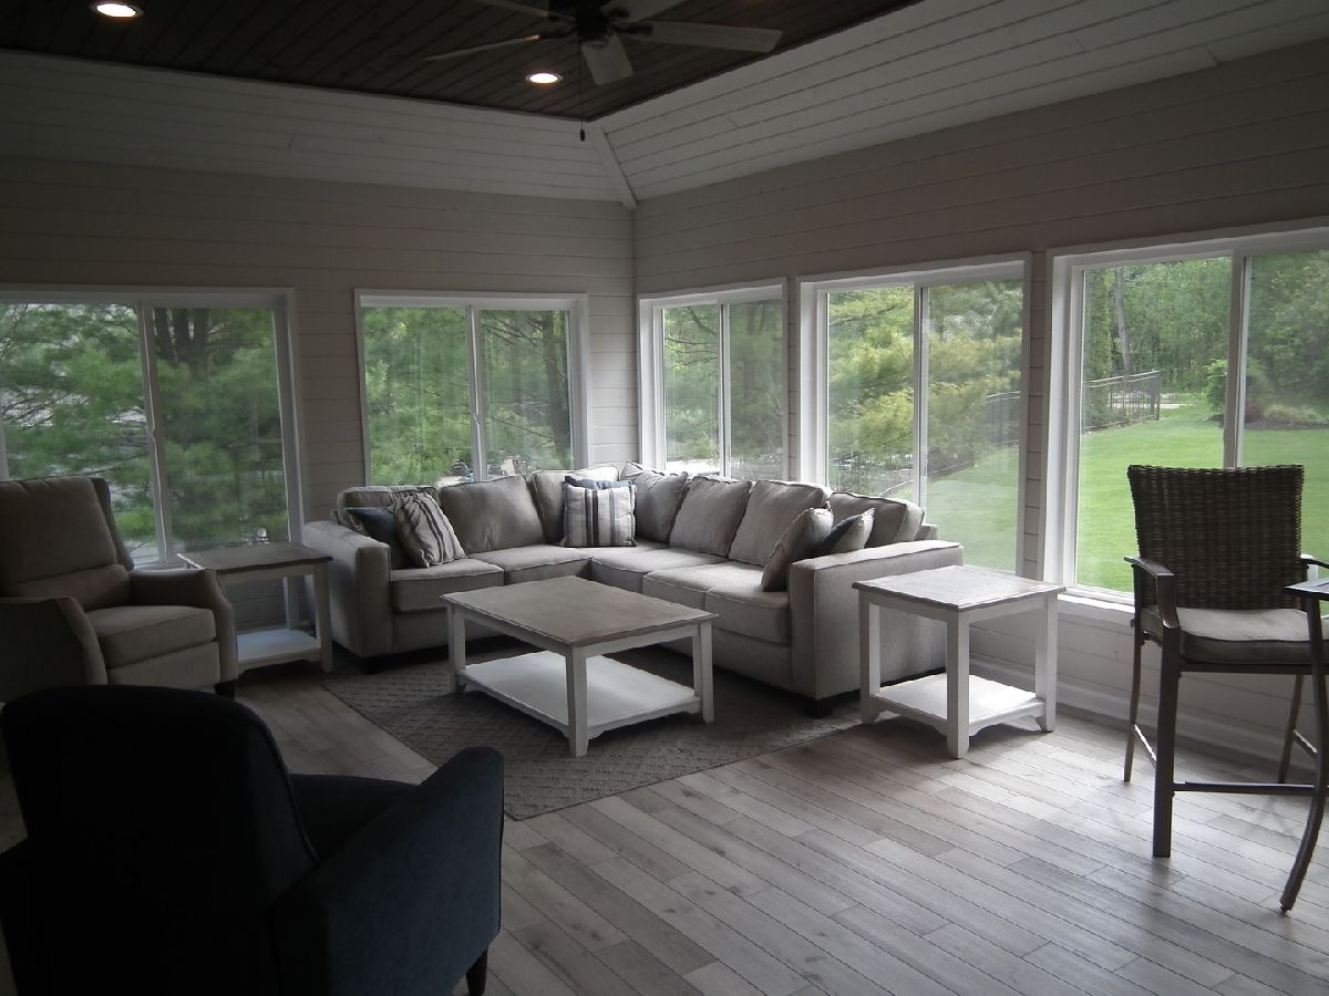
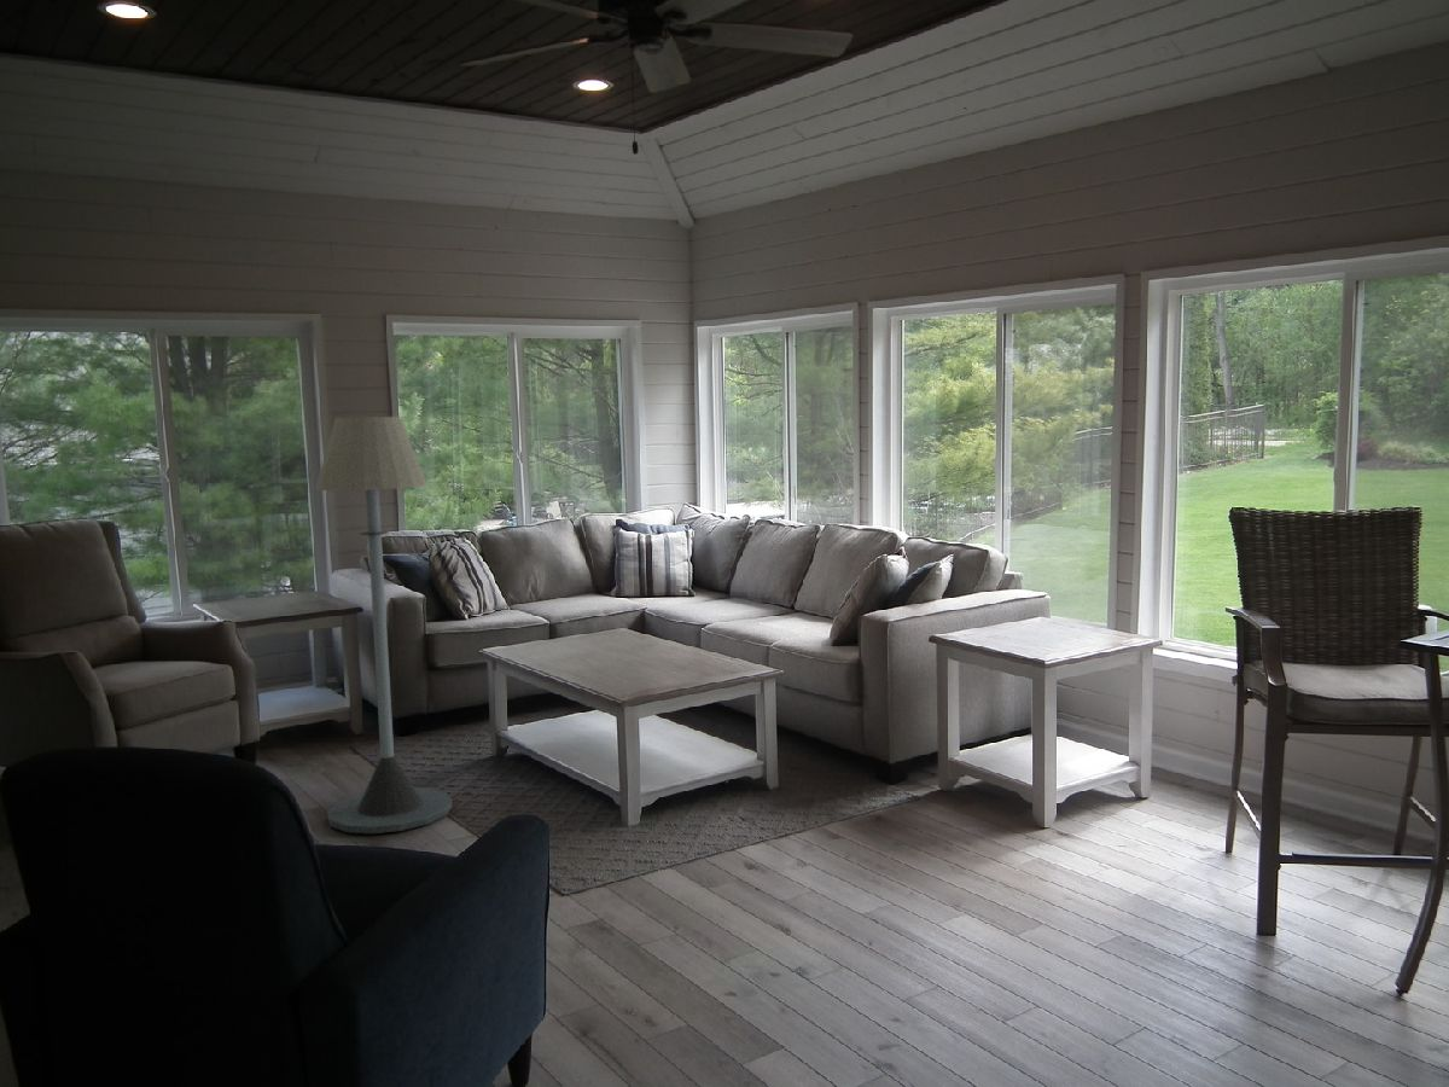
+ floor lamp (379, 618)
